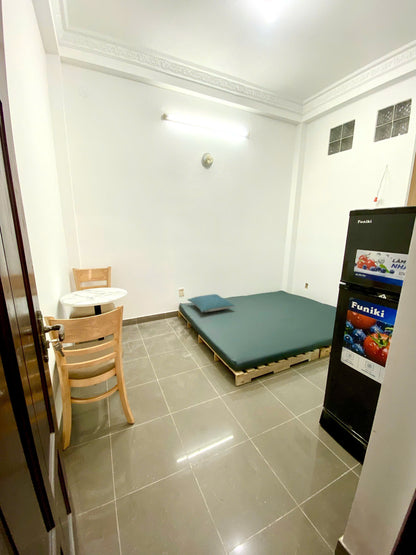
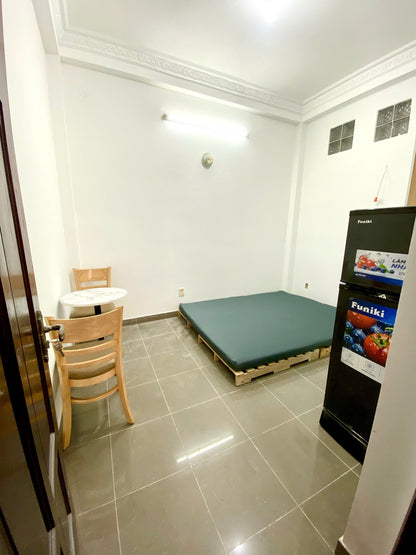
- pillow (210, 302)
